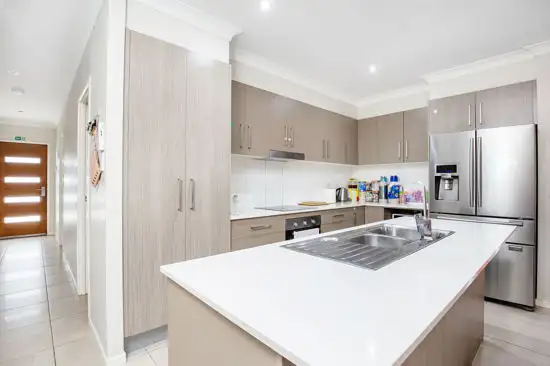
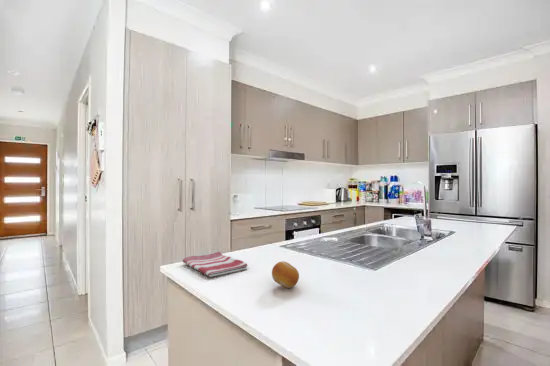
+ dish towel (214, 262)
+ fruit (285, 274)
